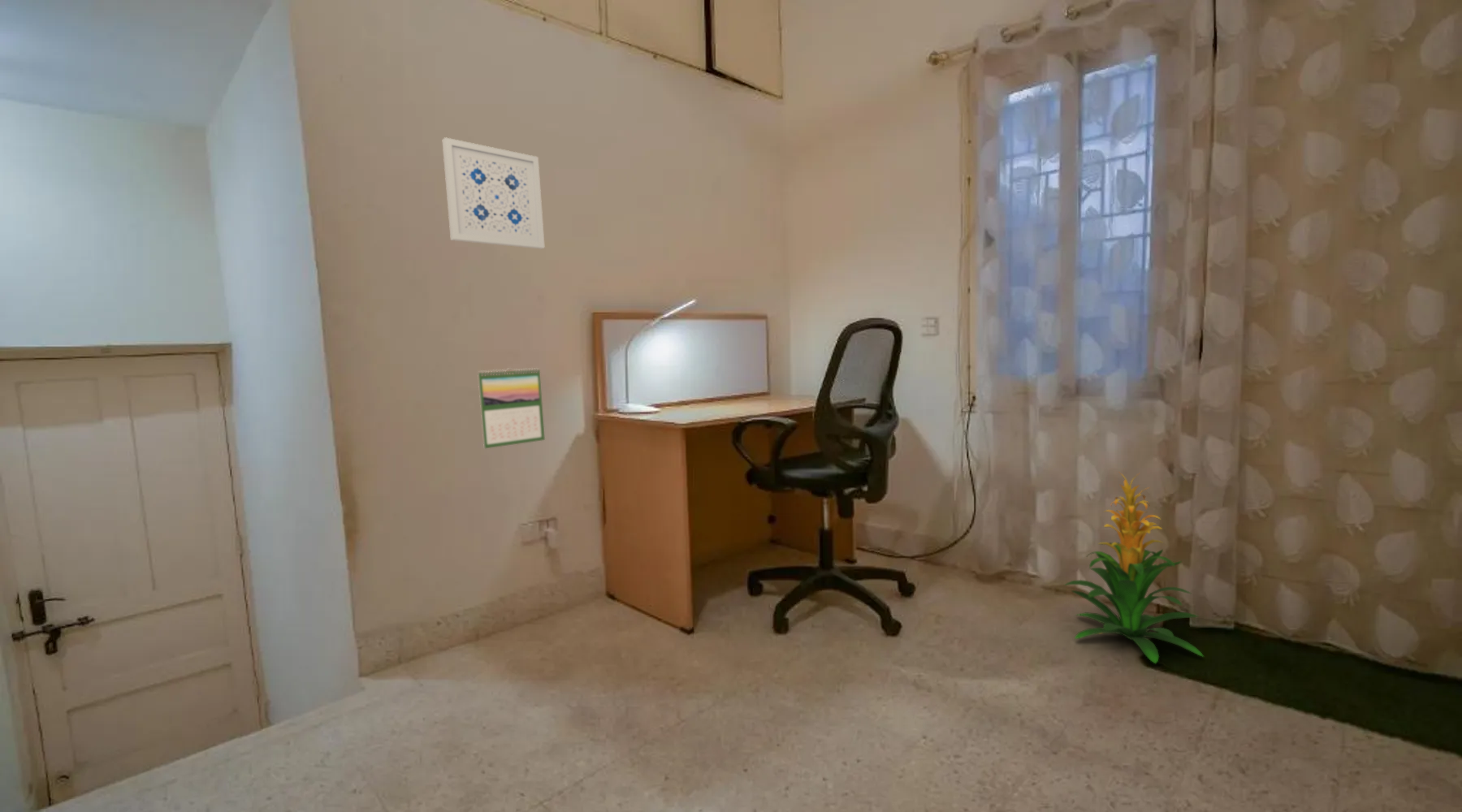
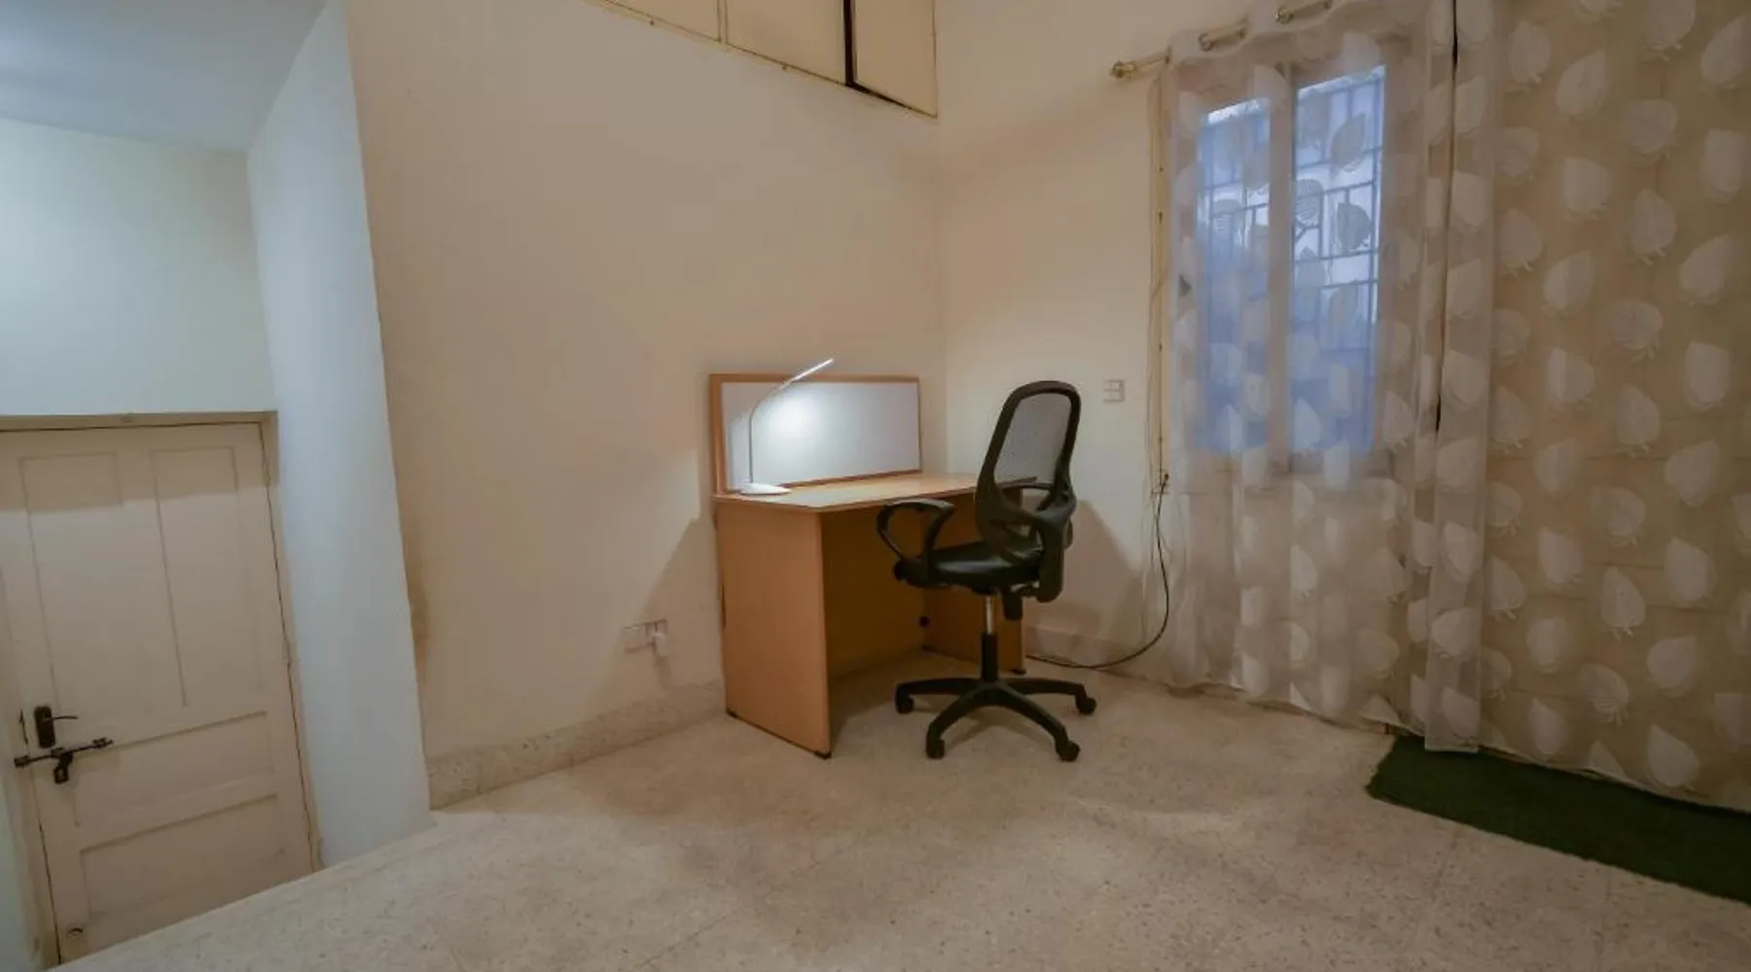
- wall art (496, 197)
- calendar (512, 406)
- indoor plant (1131, 556)
